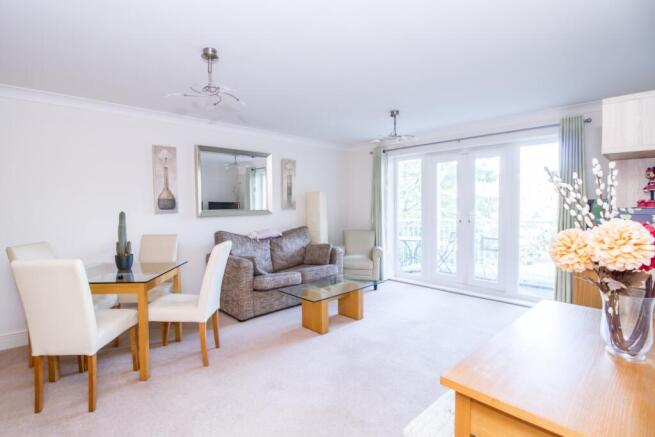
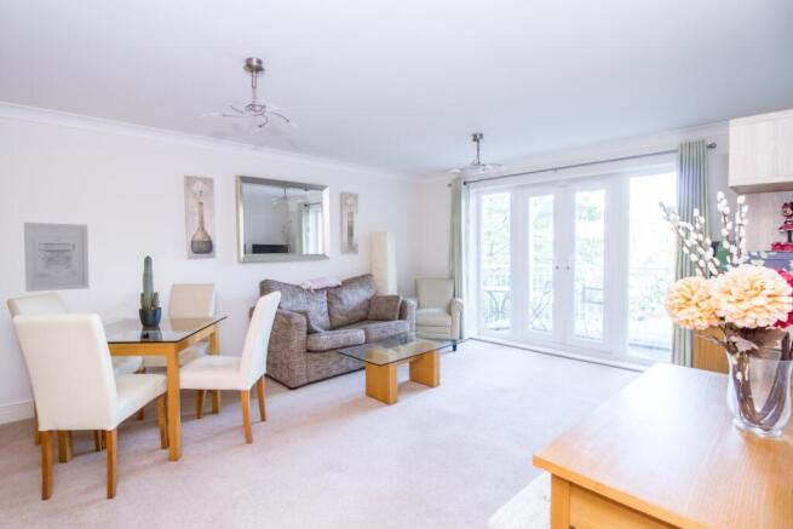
+ wall art (57, 257)
